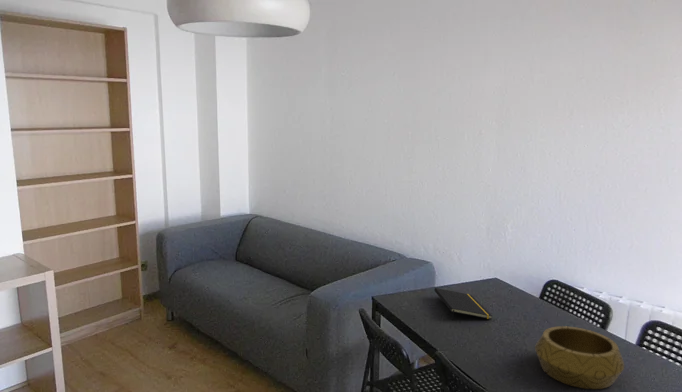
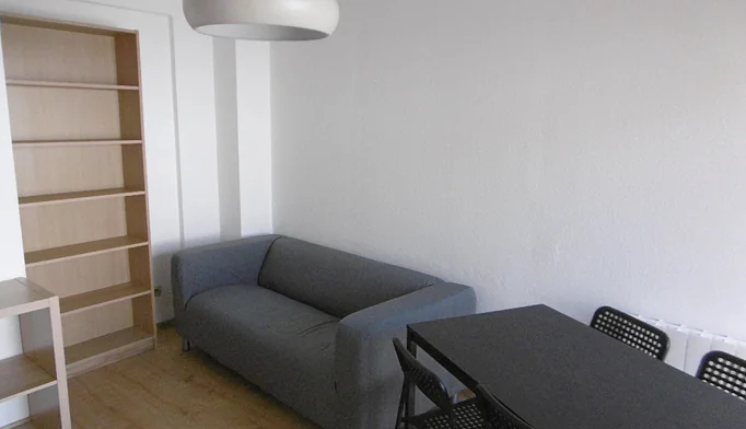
- decorative bowl (578, 356)
- notepad (461, 302)
